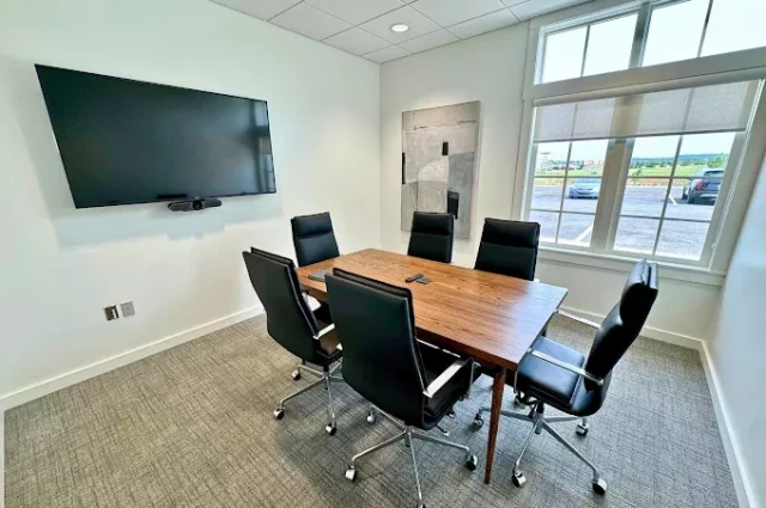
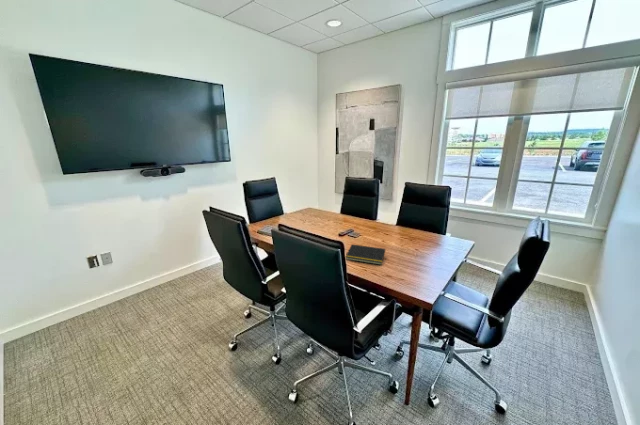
+ notepad (365, 253)
